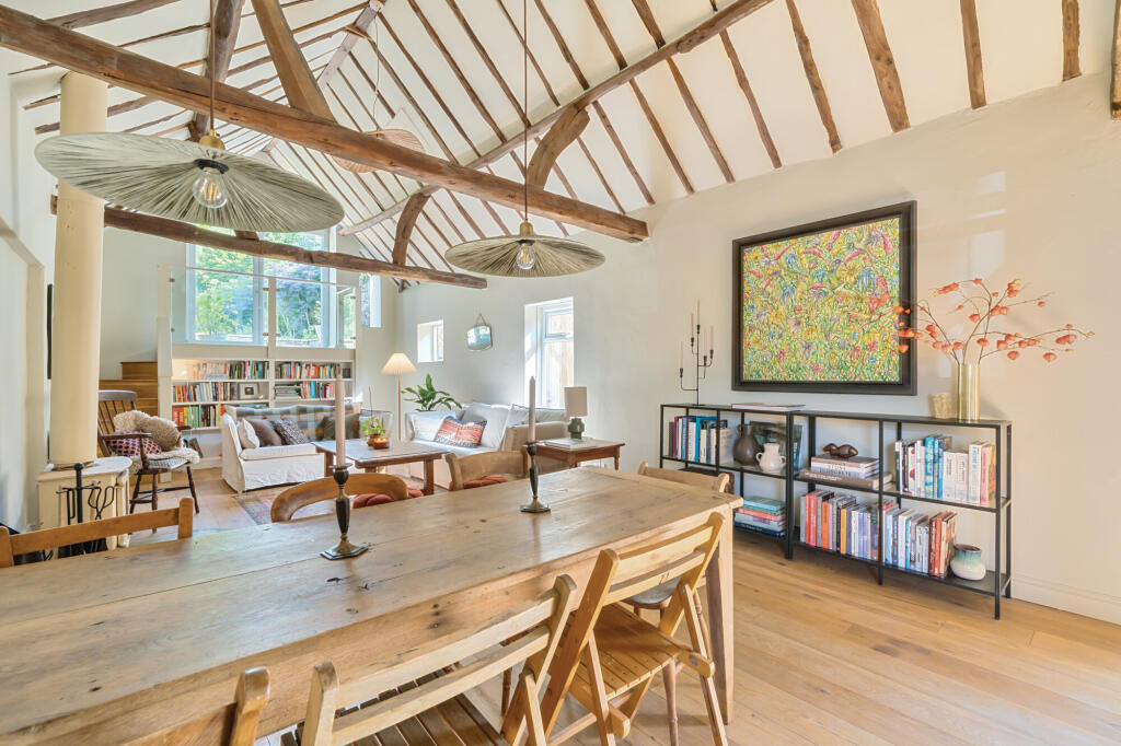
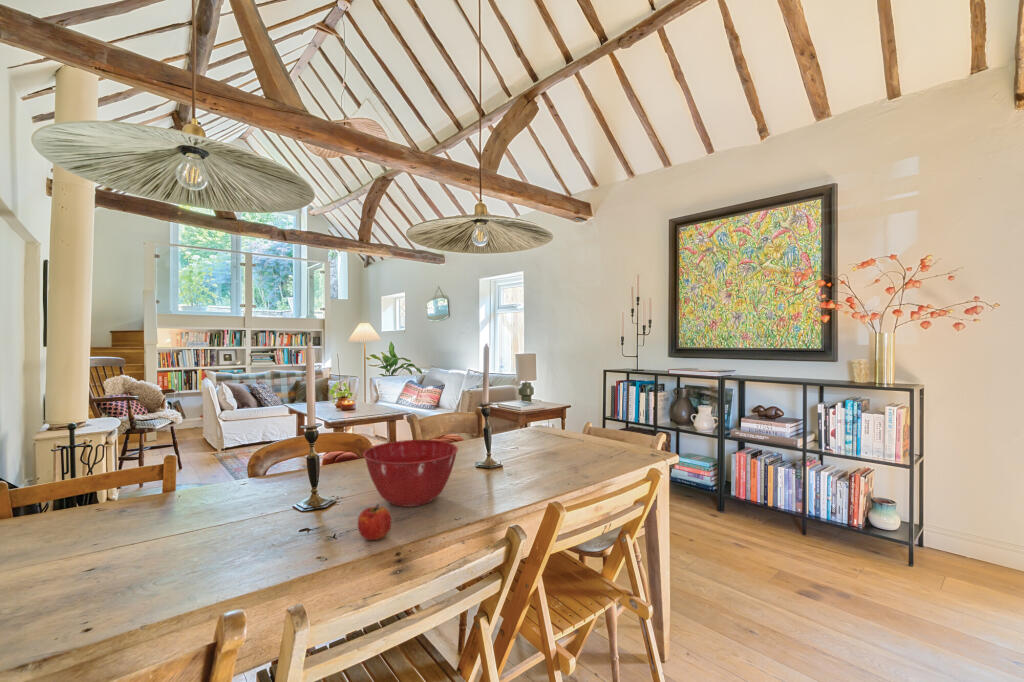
+ fruit (374, 521)
+ mixing bowl (411, 474)
